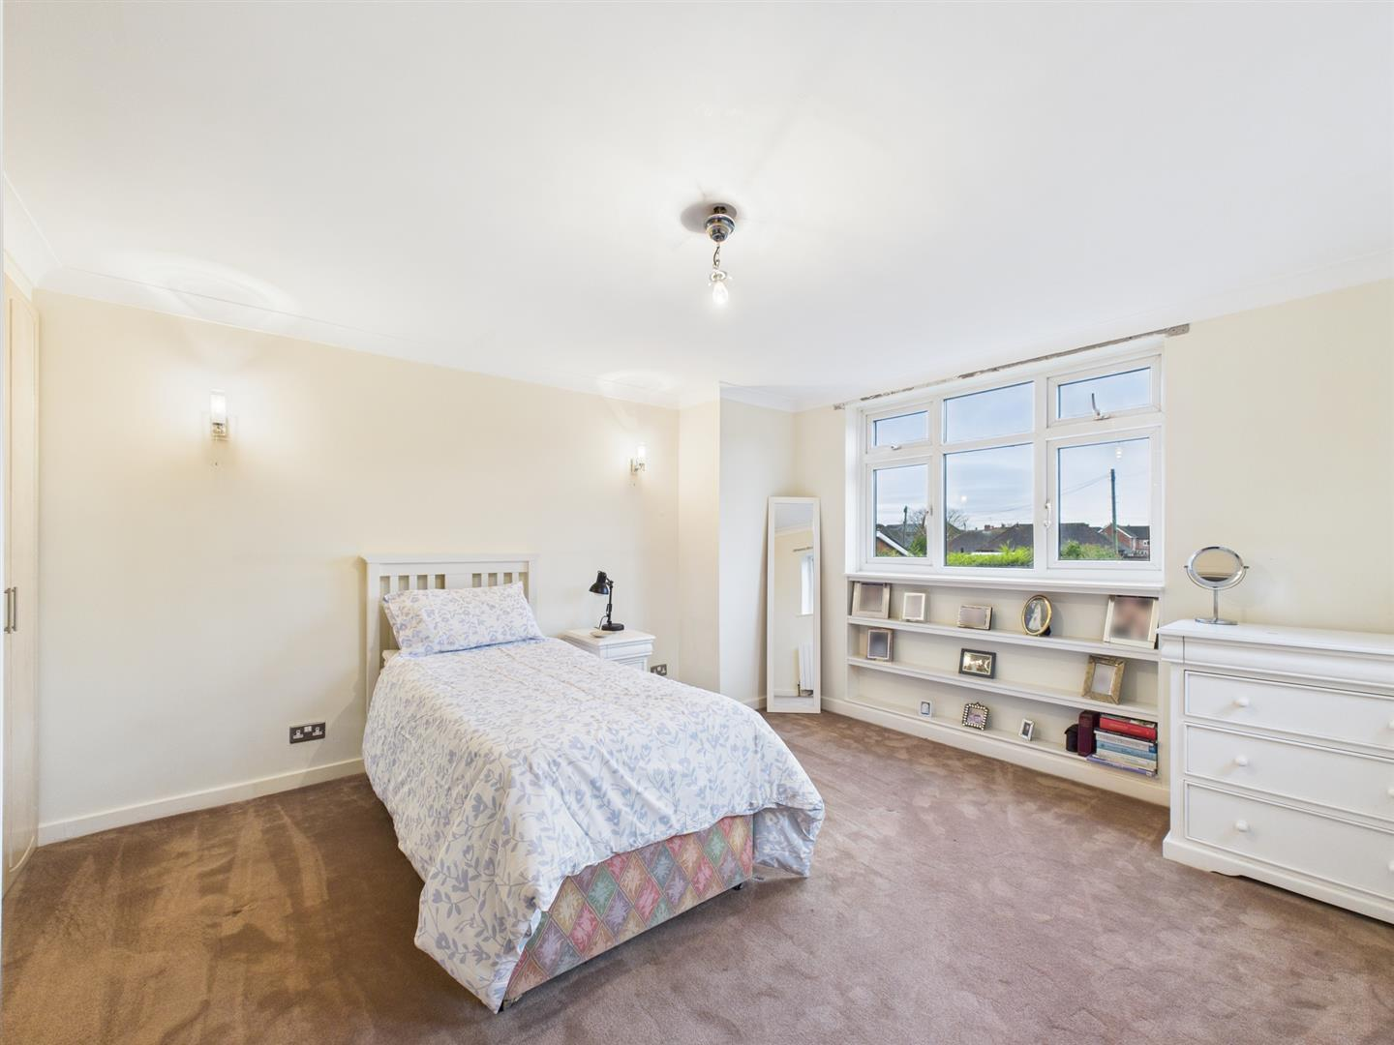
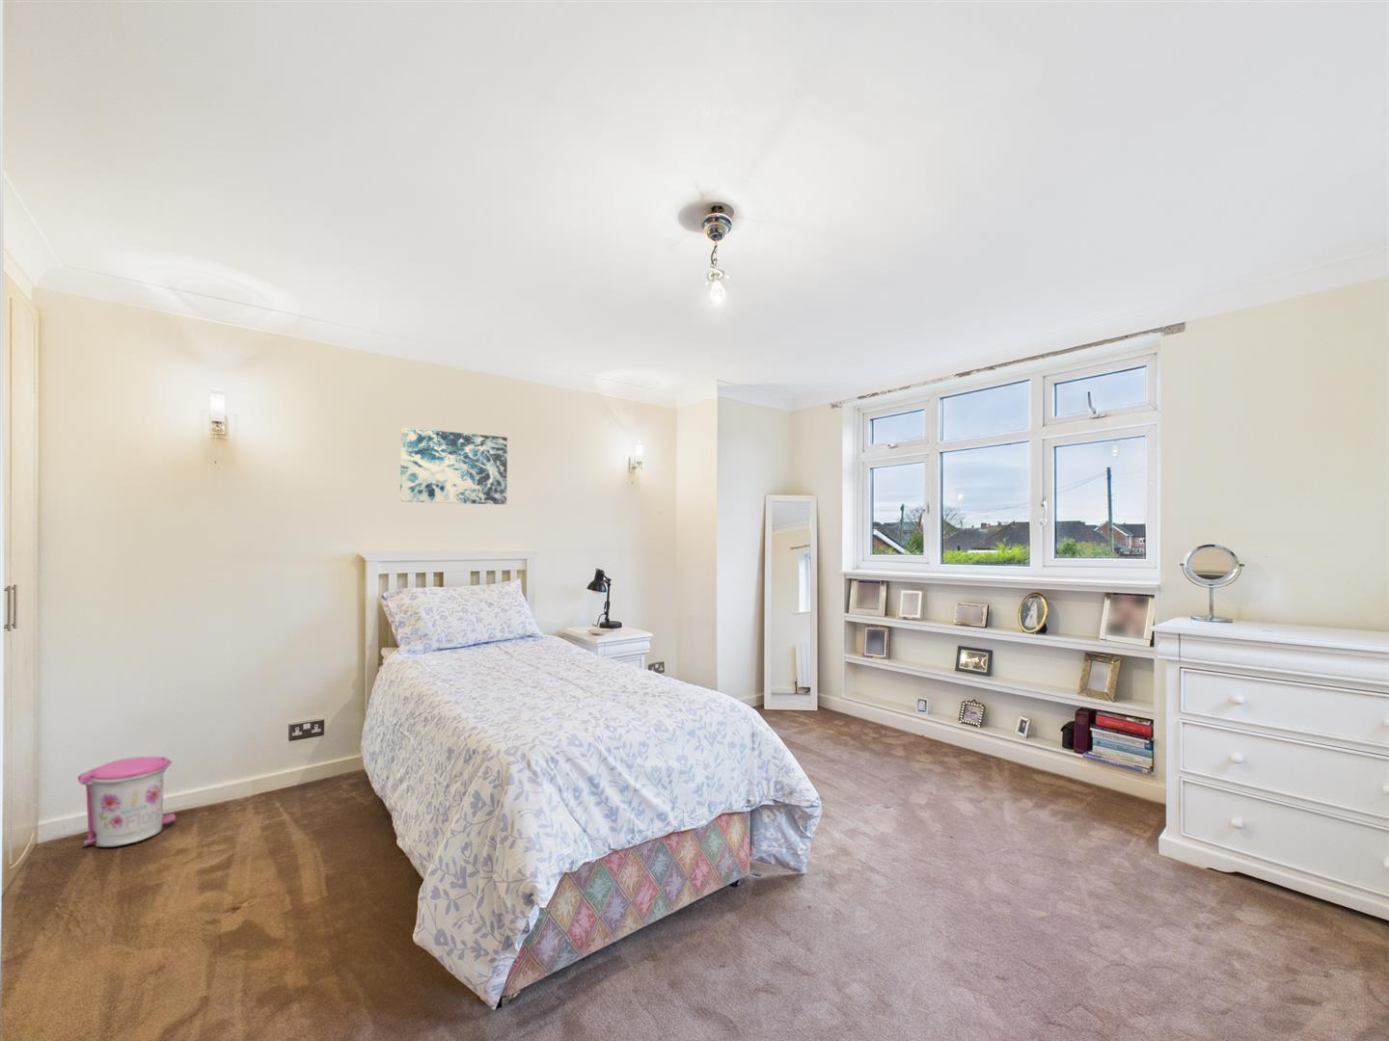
+ wall art (455, 468)
+ trash can (127, 798)
